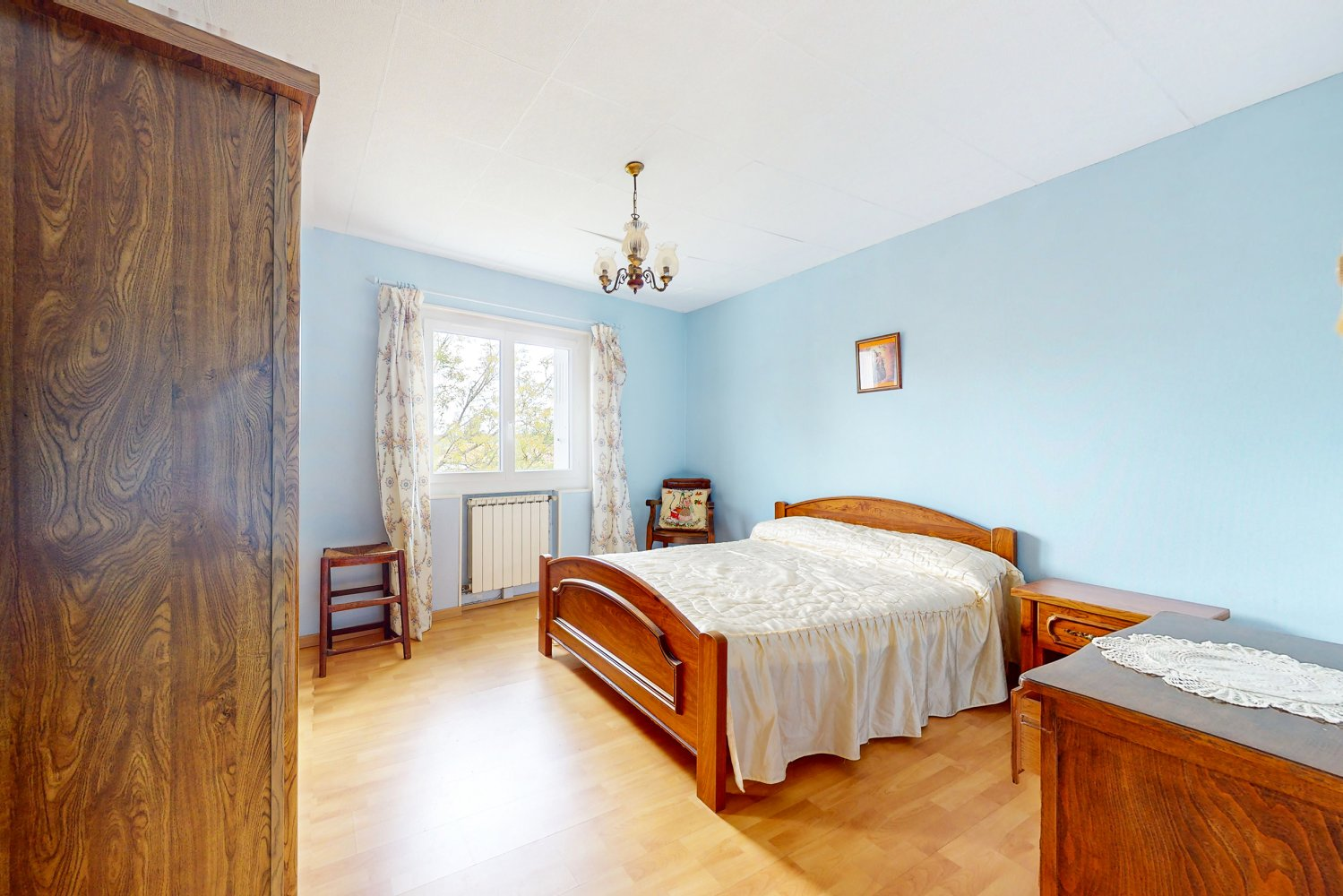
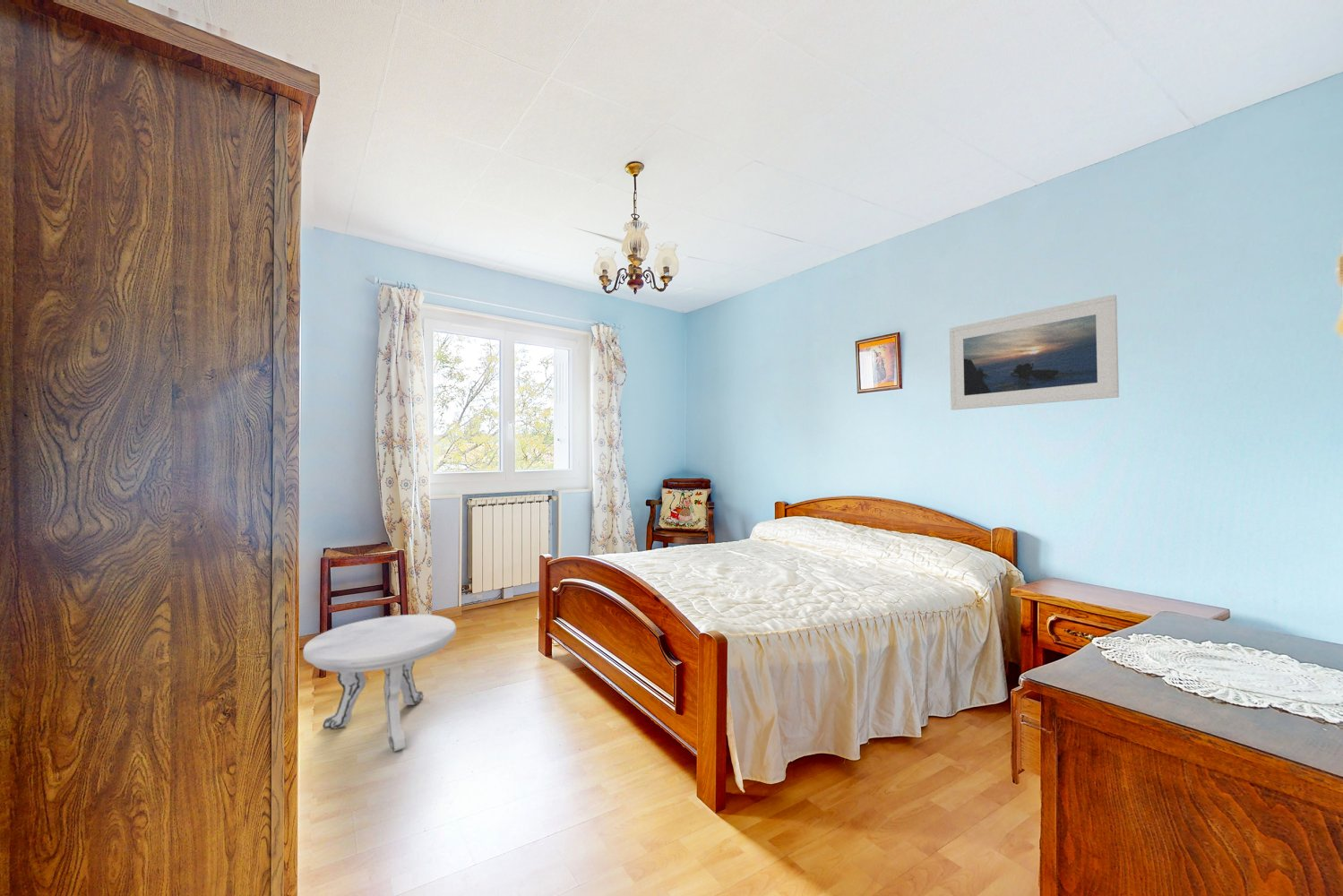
+ side table (384, 680)
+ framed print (1024, 358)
